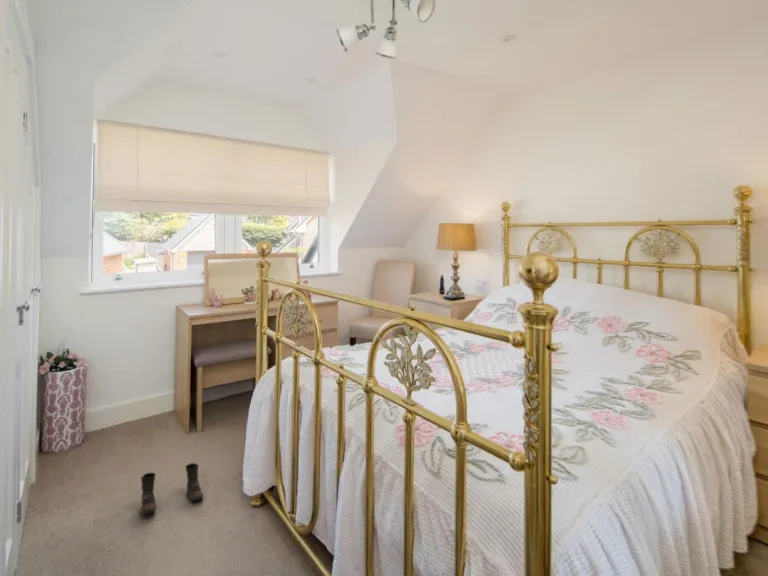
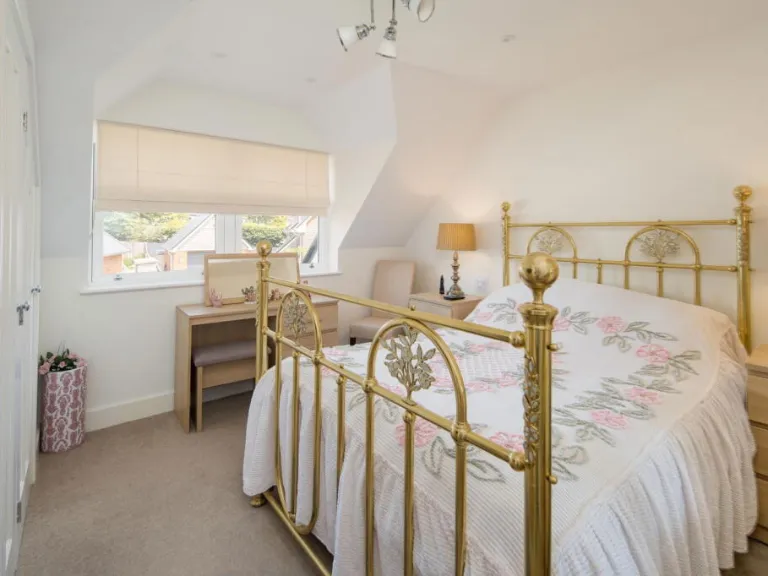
- boots (187, 488)
